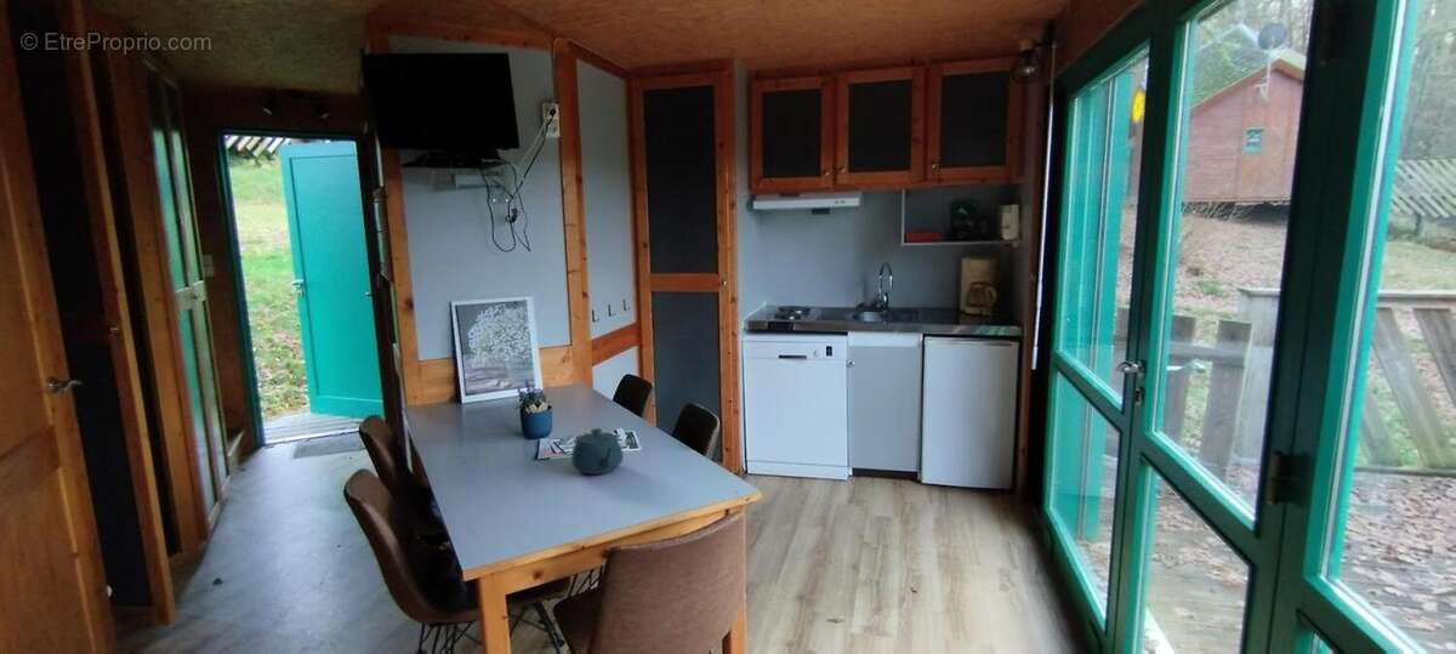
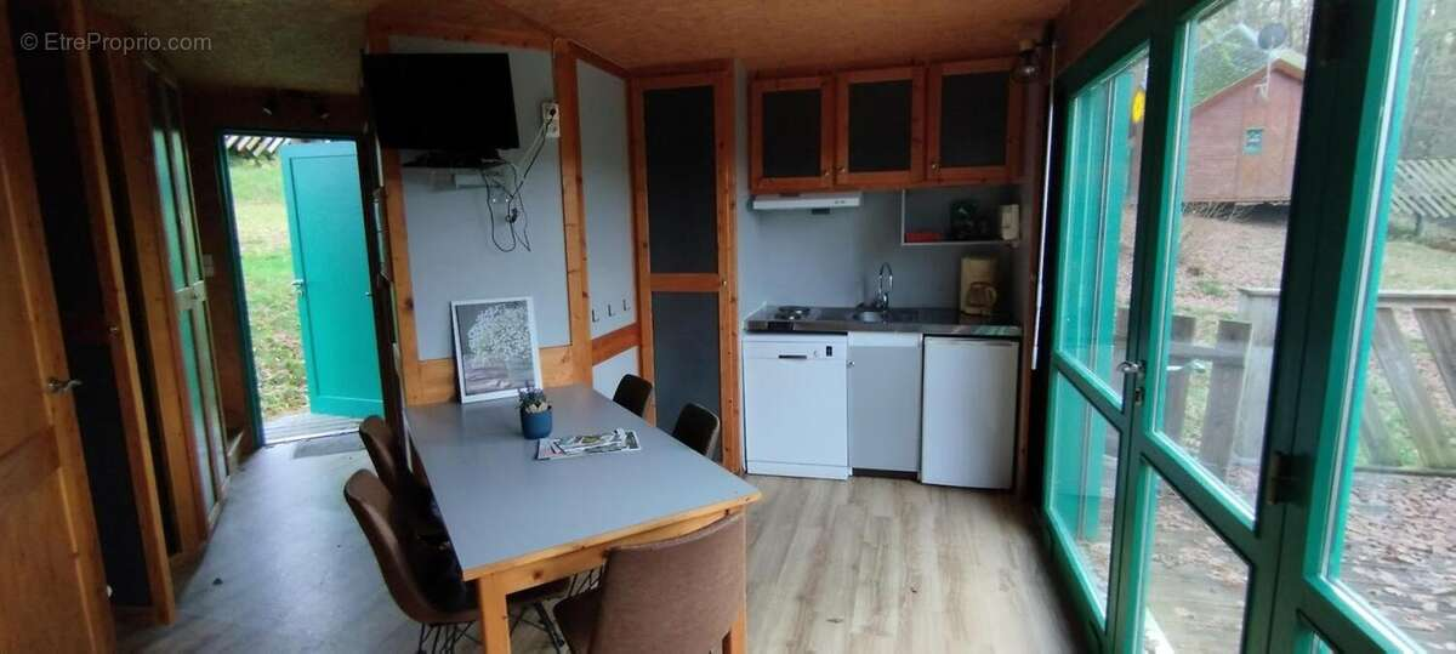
- teapot (597, 449)
